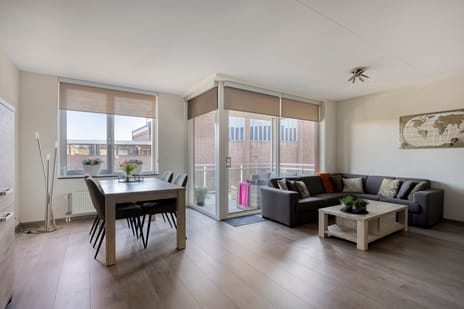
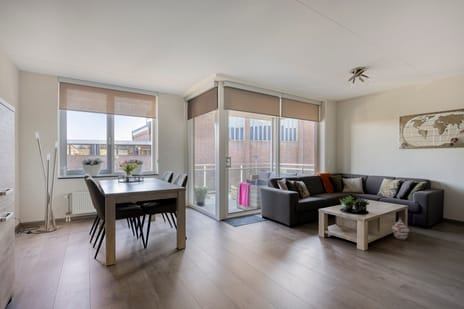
+ woven basket (400, 227)
